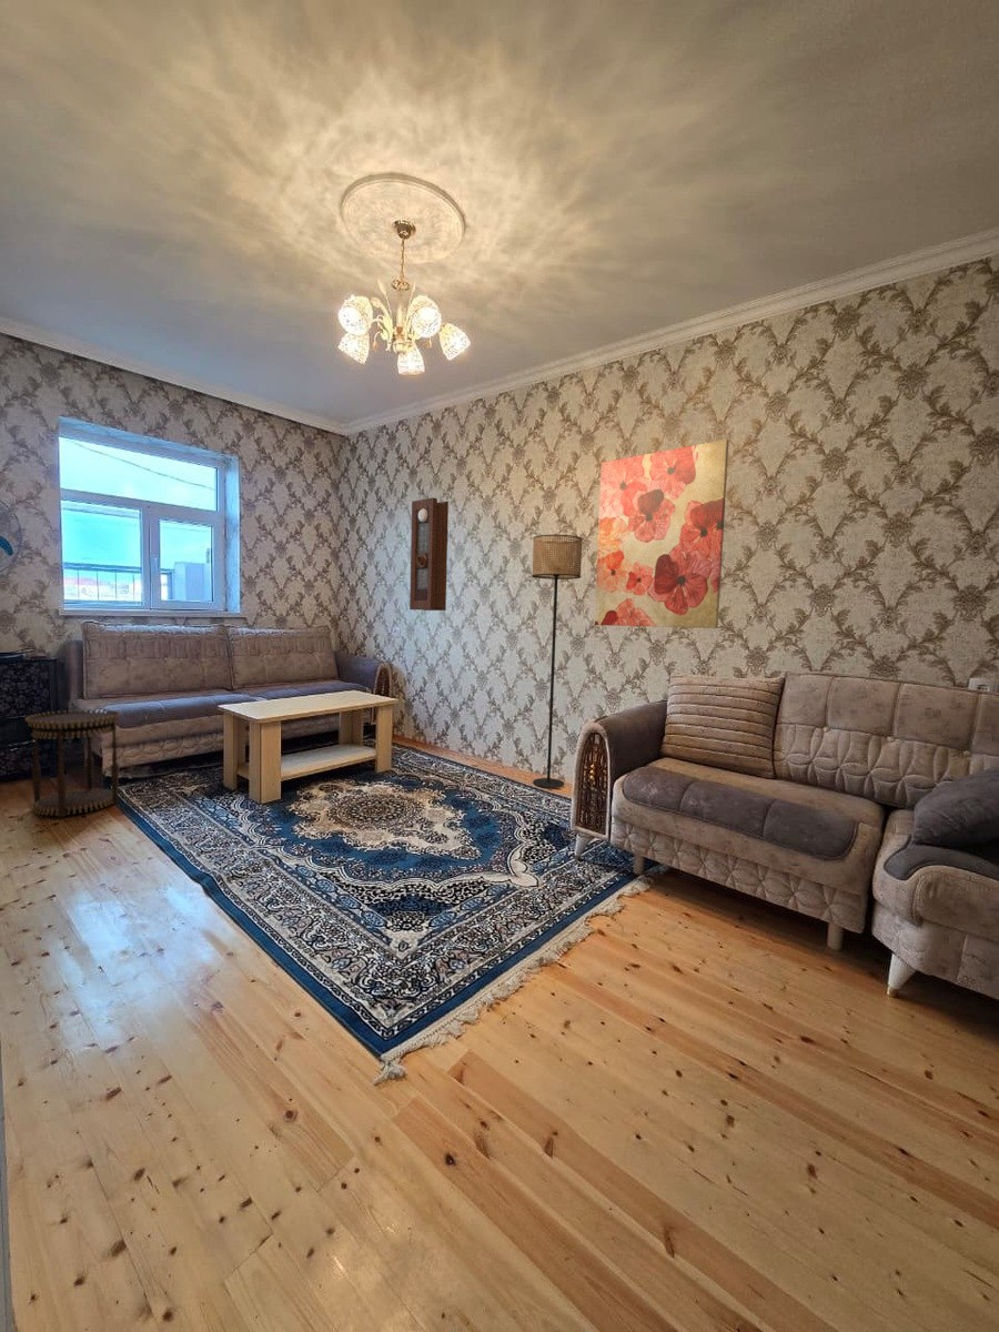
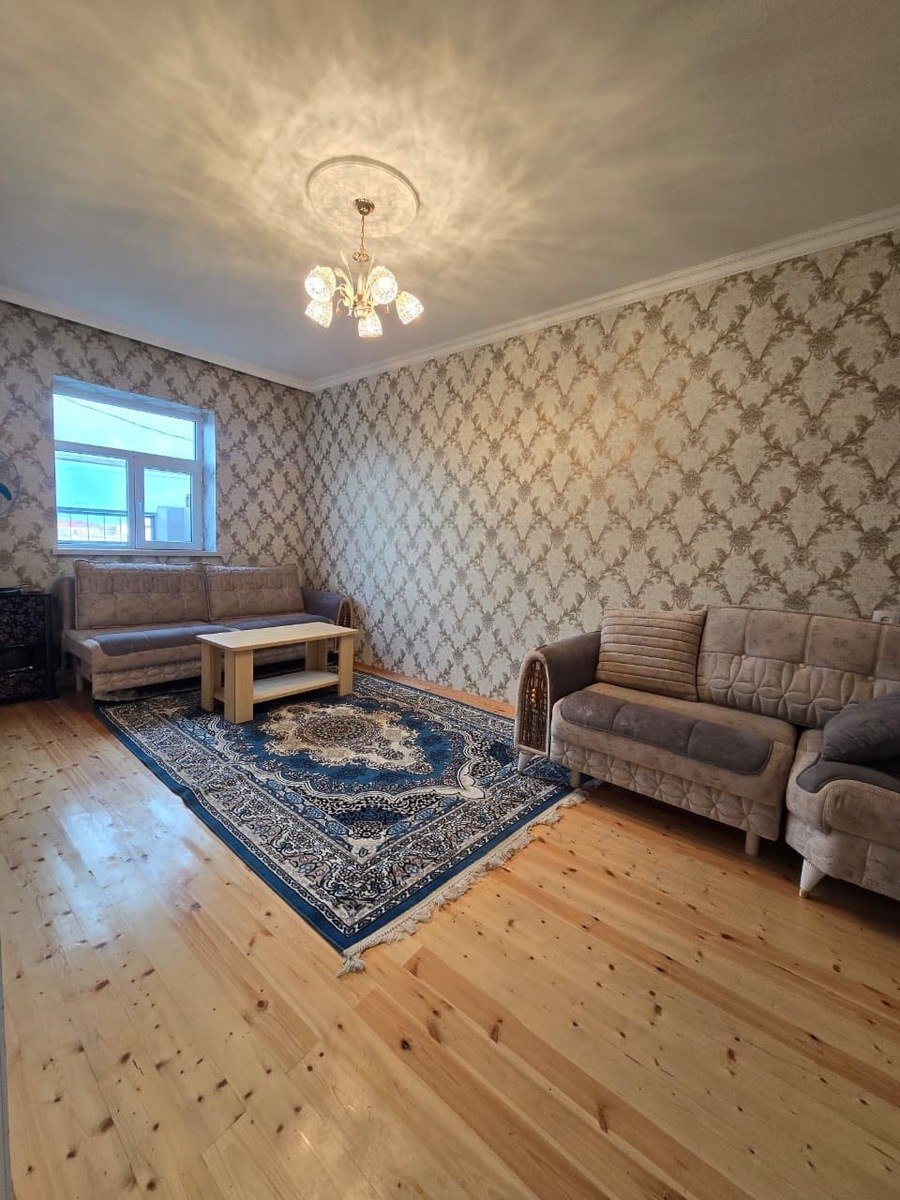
- side table (85, 760)
- floor lamp (553, 663)
- pendulum clock (424, 556)
- wall art (656, 539)
